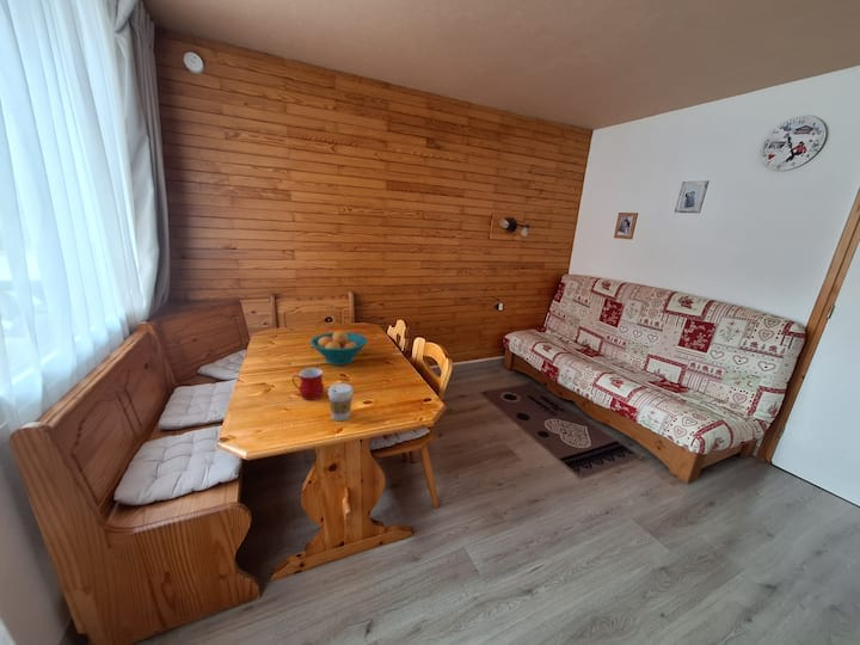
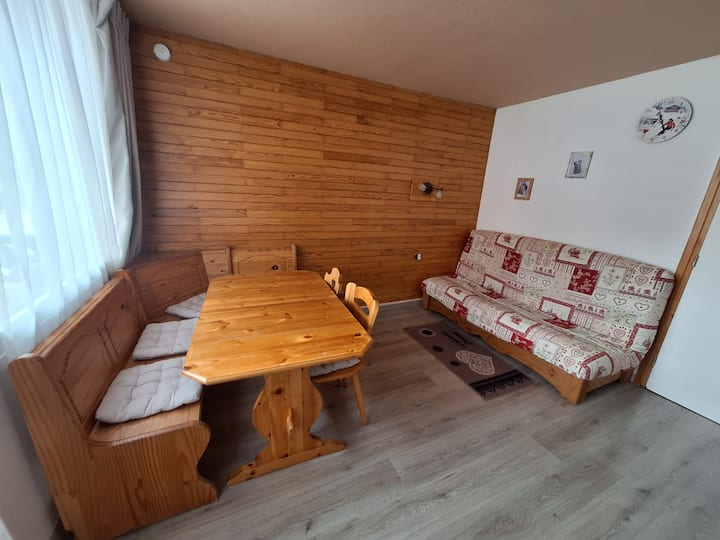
- coffee cup (340, 401)
- fruit bowl (339, 345)
- mug (308, 383)
